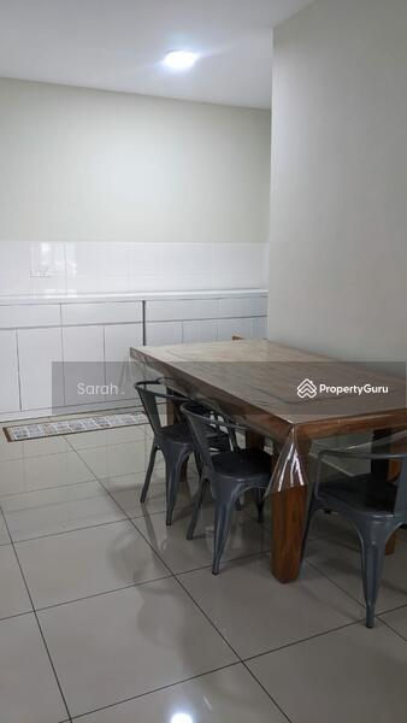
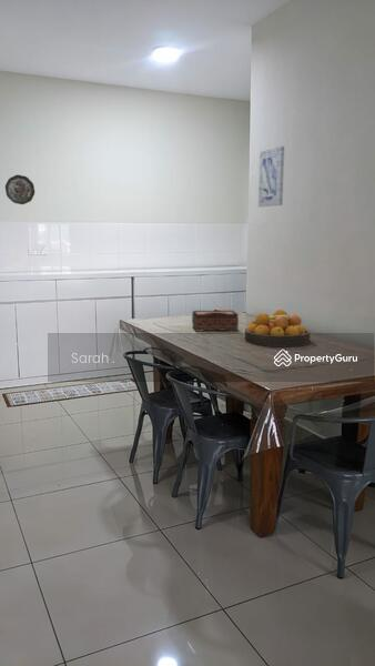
+ decorative plate (19, 190)
+ tissue box (214, 320)
+ fruit bowl (276, 325)
+ wall art (271, 178)
